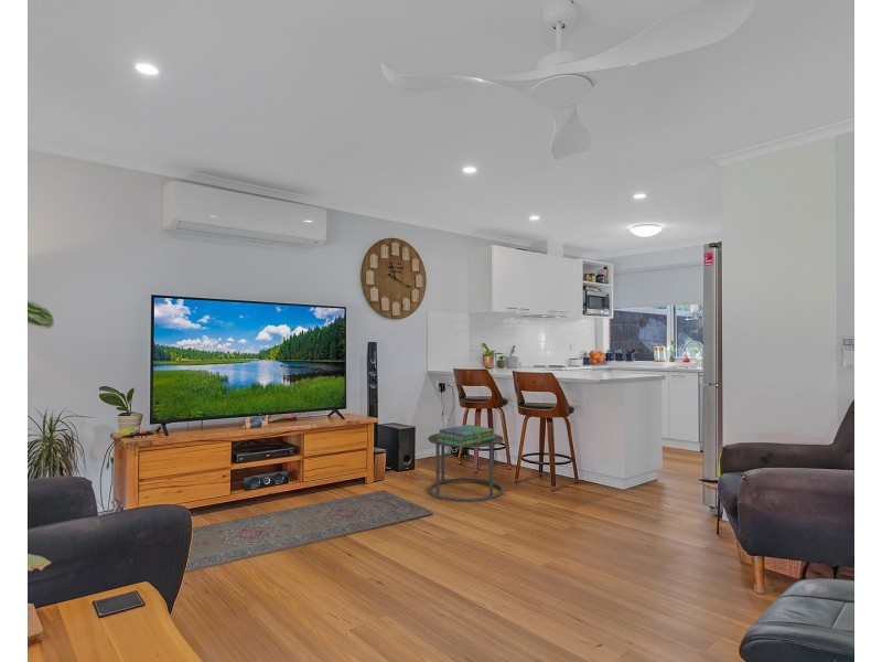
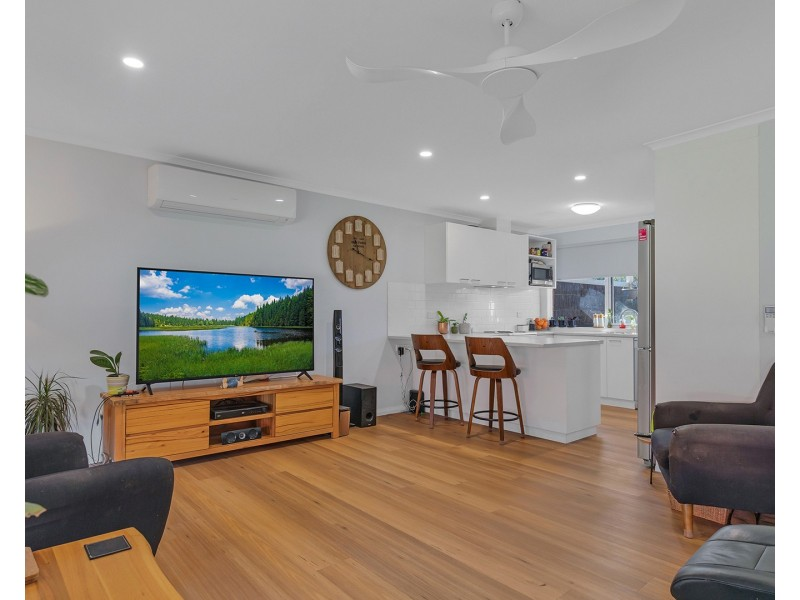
- rug (248, 535)
- side table (465, 478)
- stack of books (465, 435)
